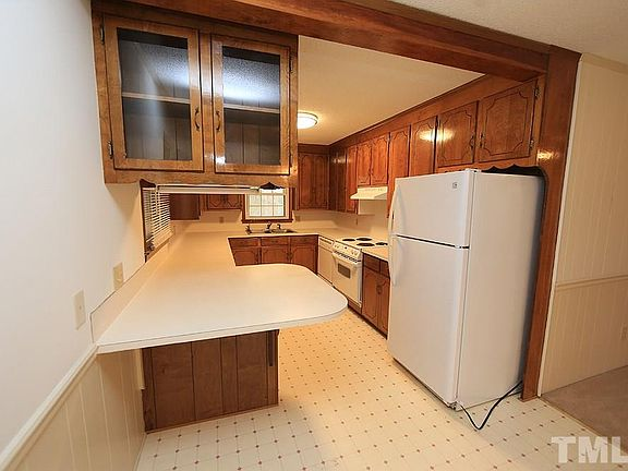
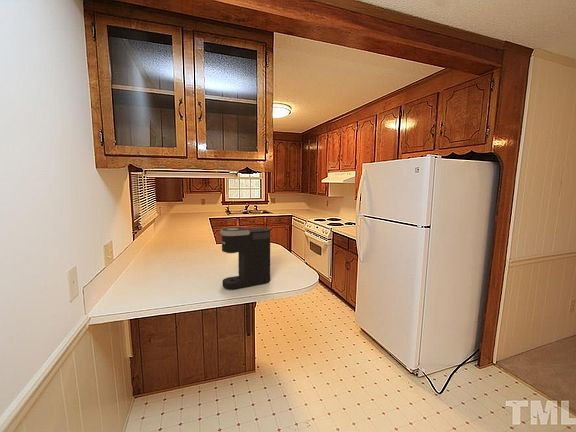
+ coffee maker (246, 256)
